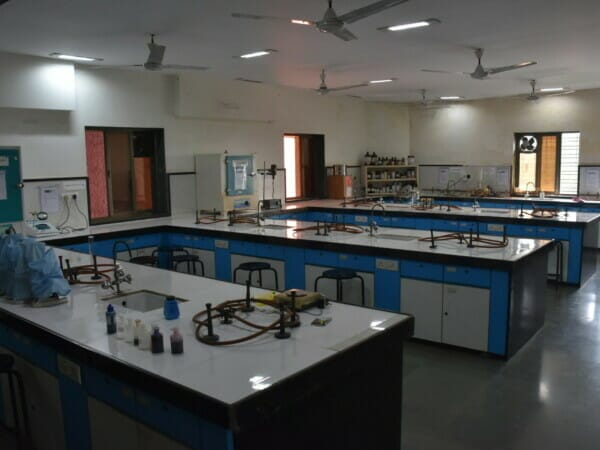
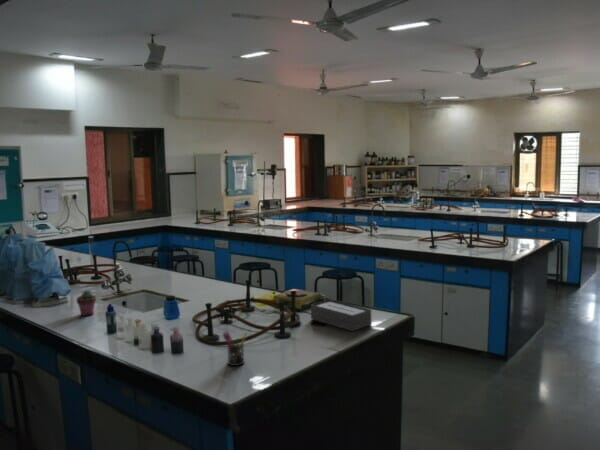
+ pen holder (235, 347)
+ potted succulent (86, 302)
+ tissue box (340, 314)
